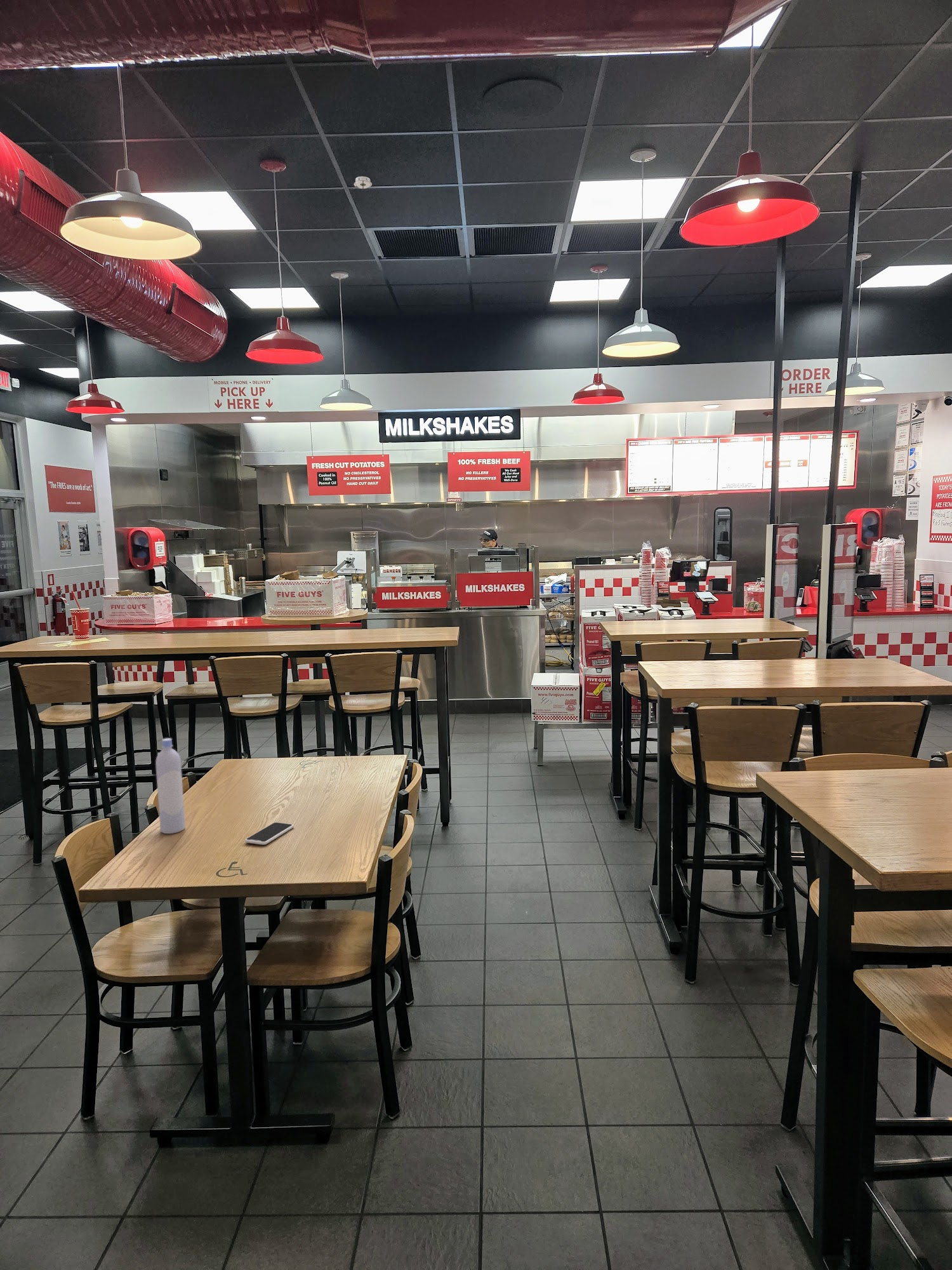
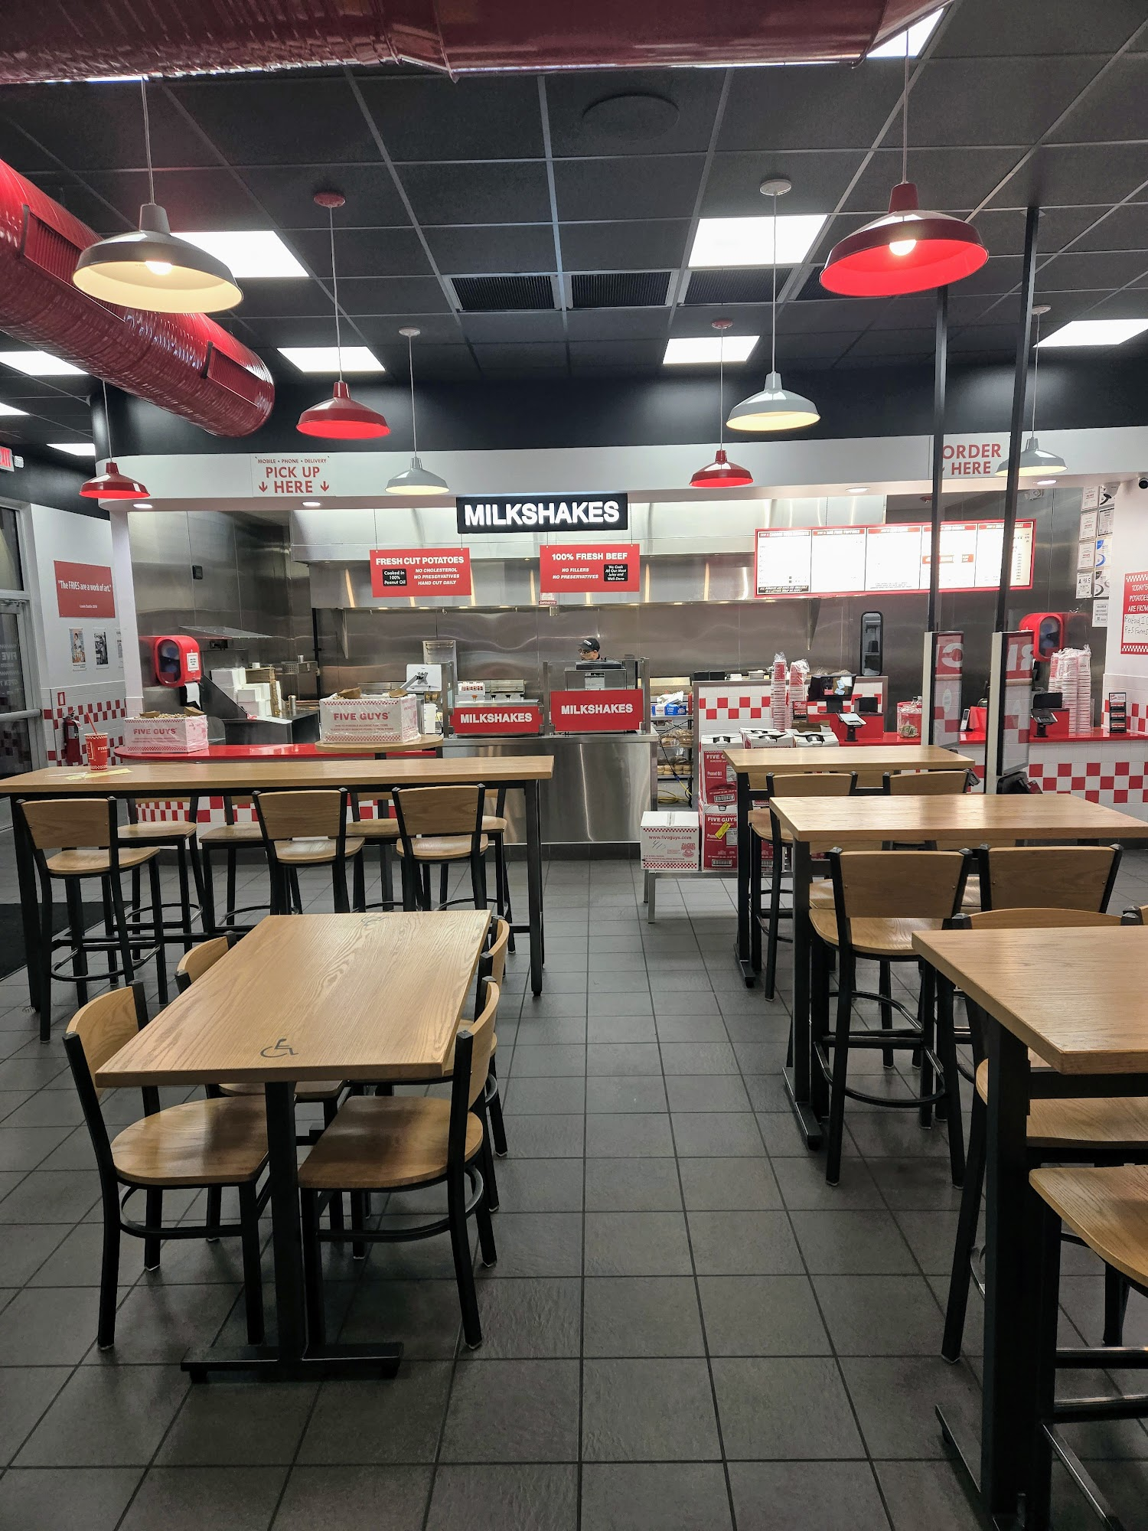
- smoke detector (362, 182)
- bottle (169, 785)
- smartphone (270, 833)
